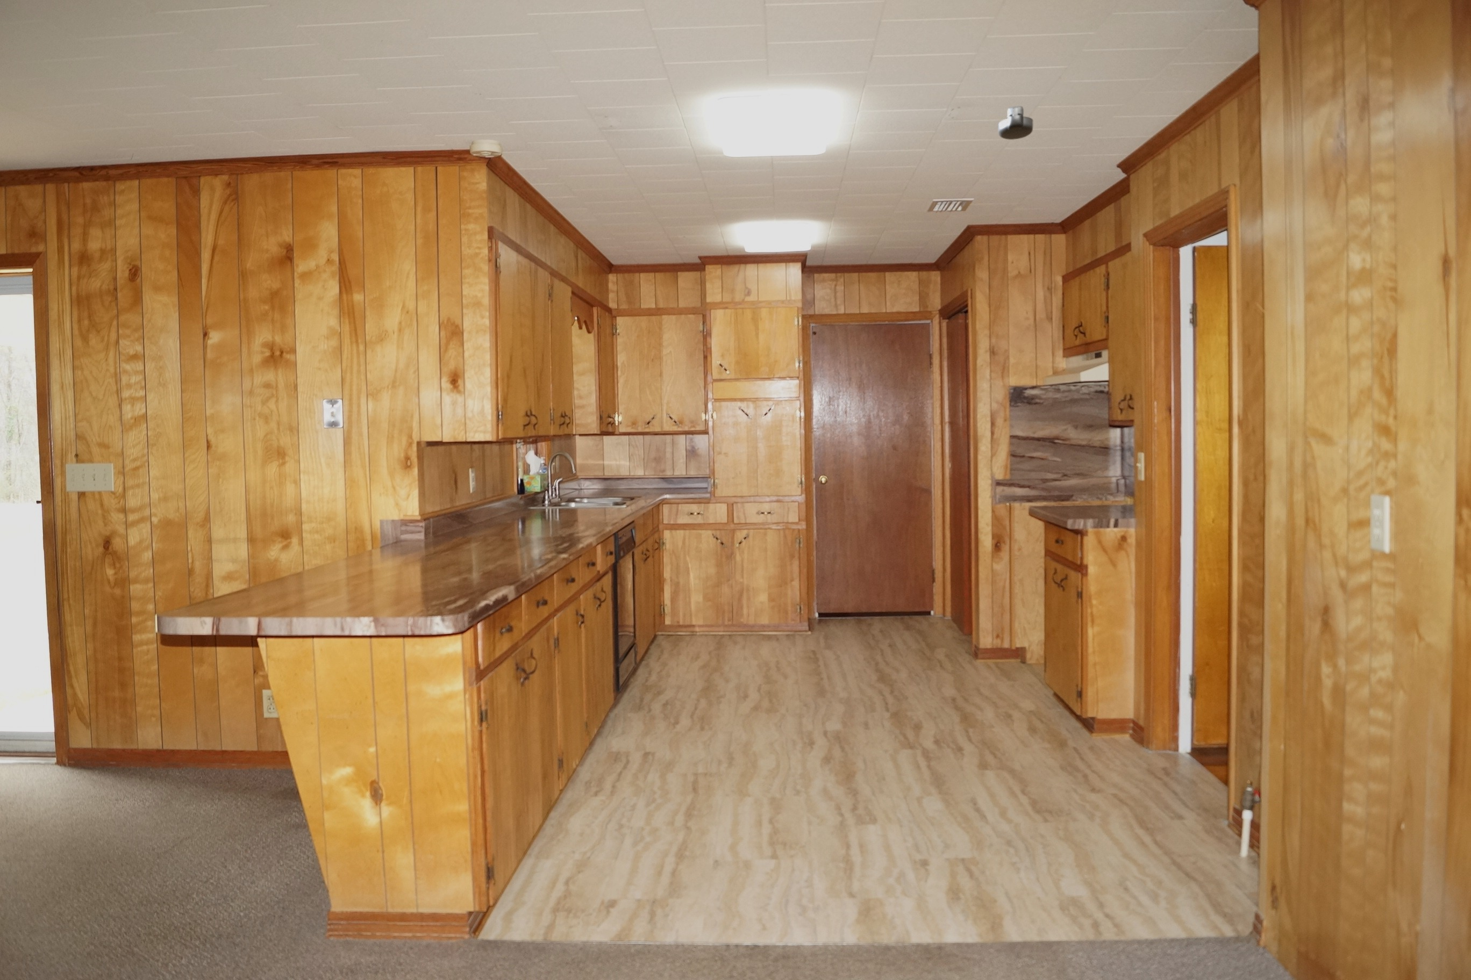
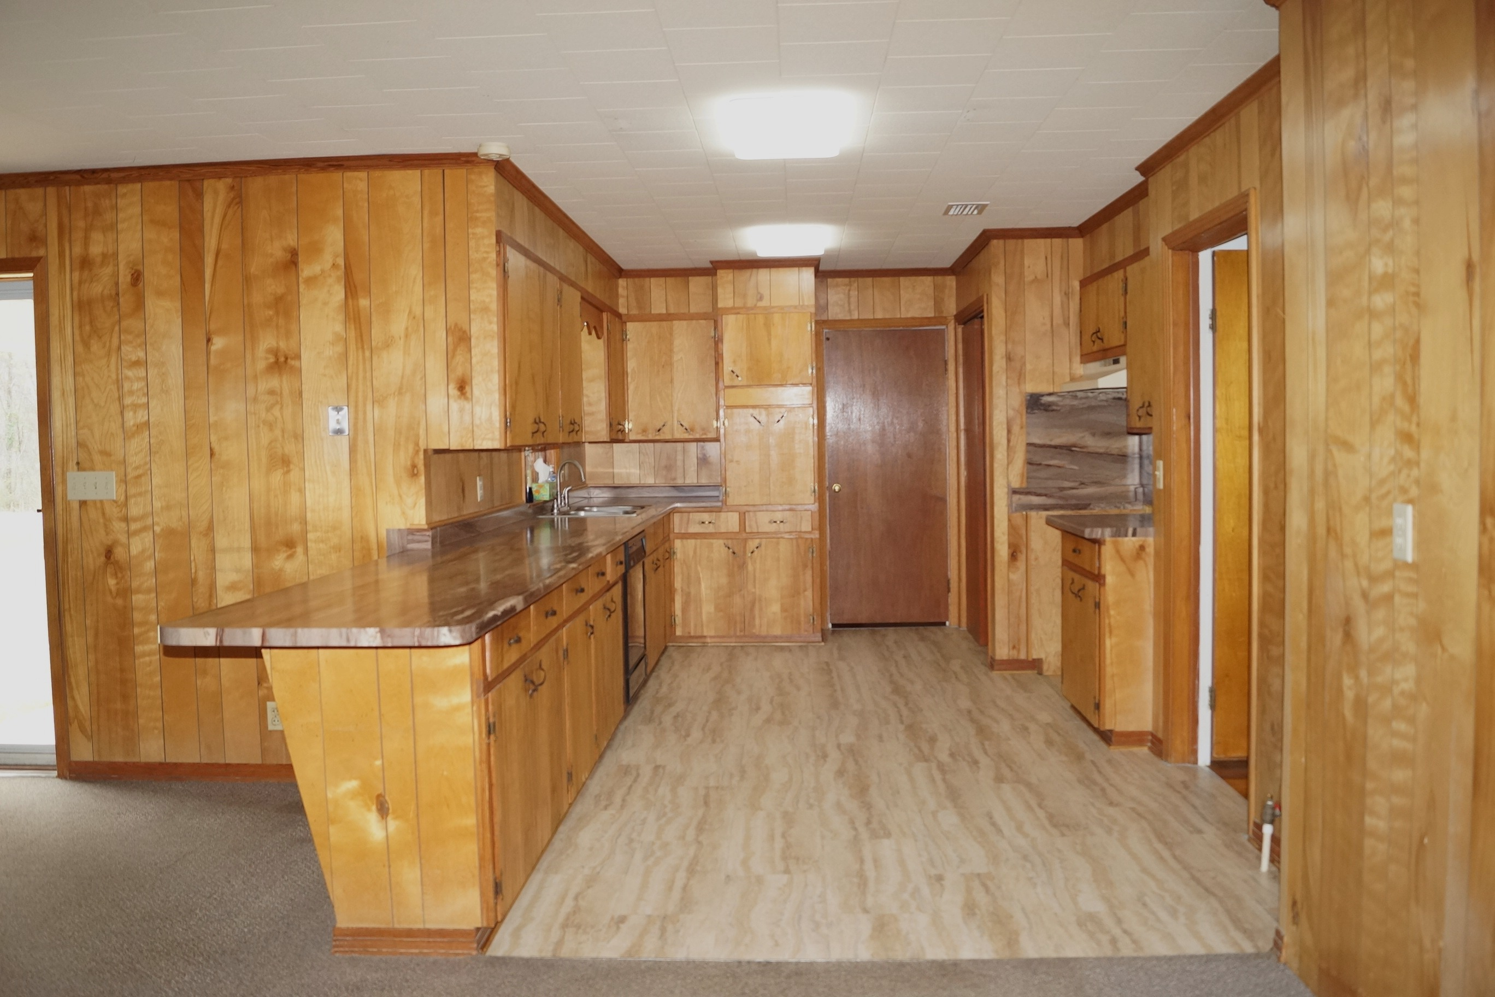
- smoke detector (1015, 121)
